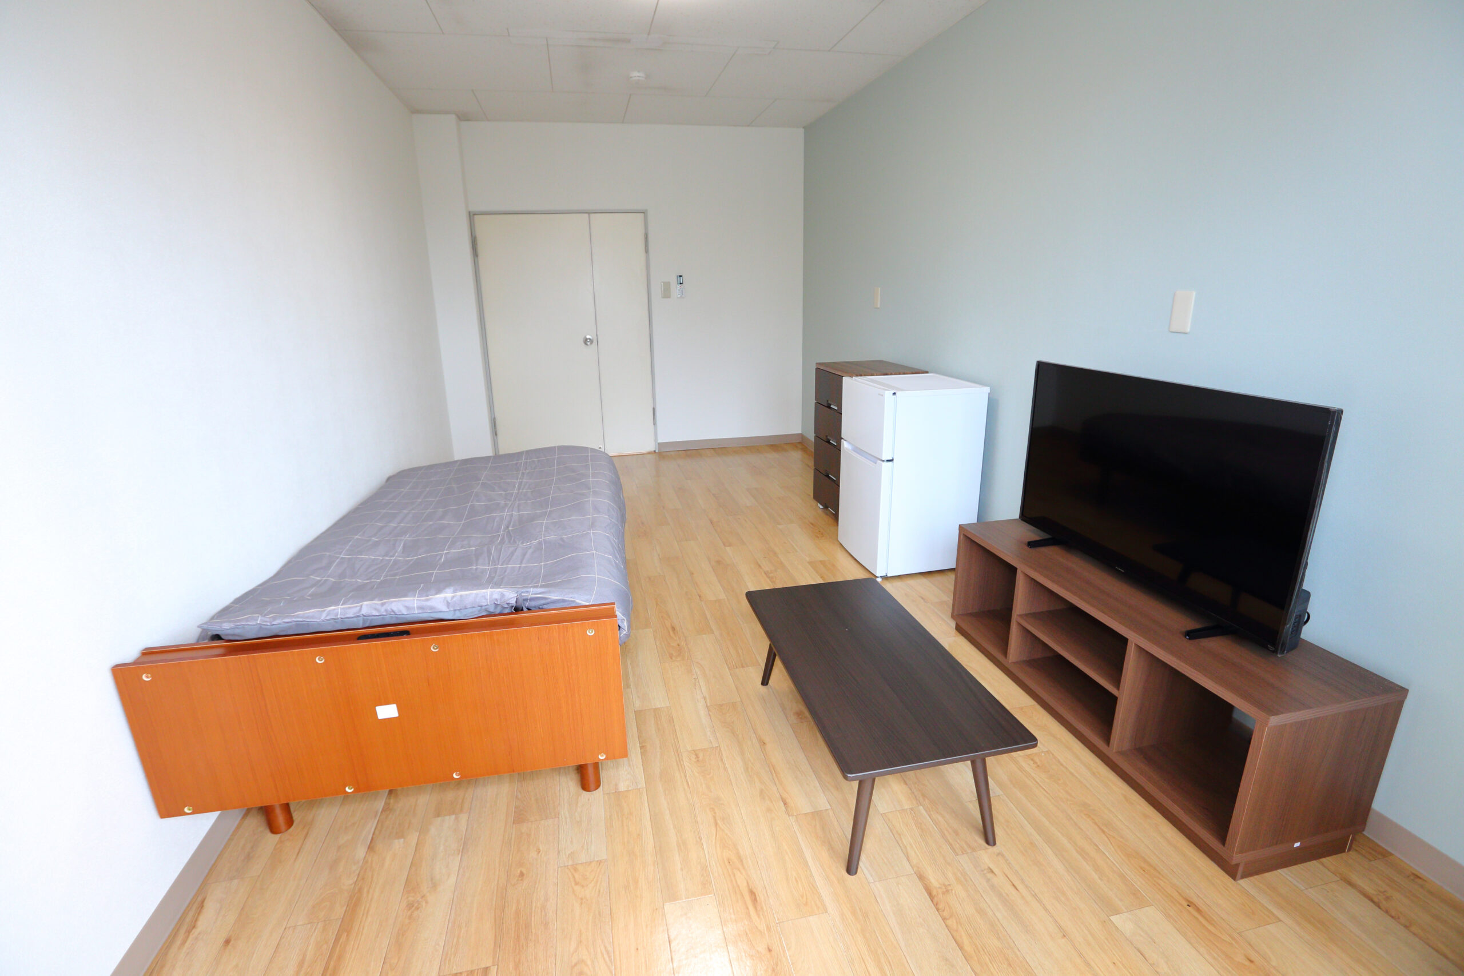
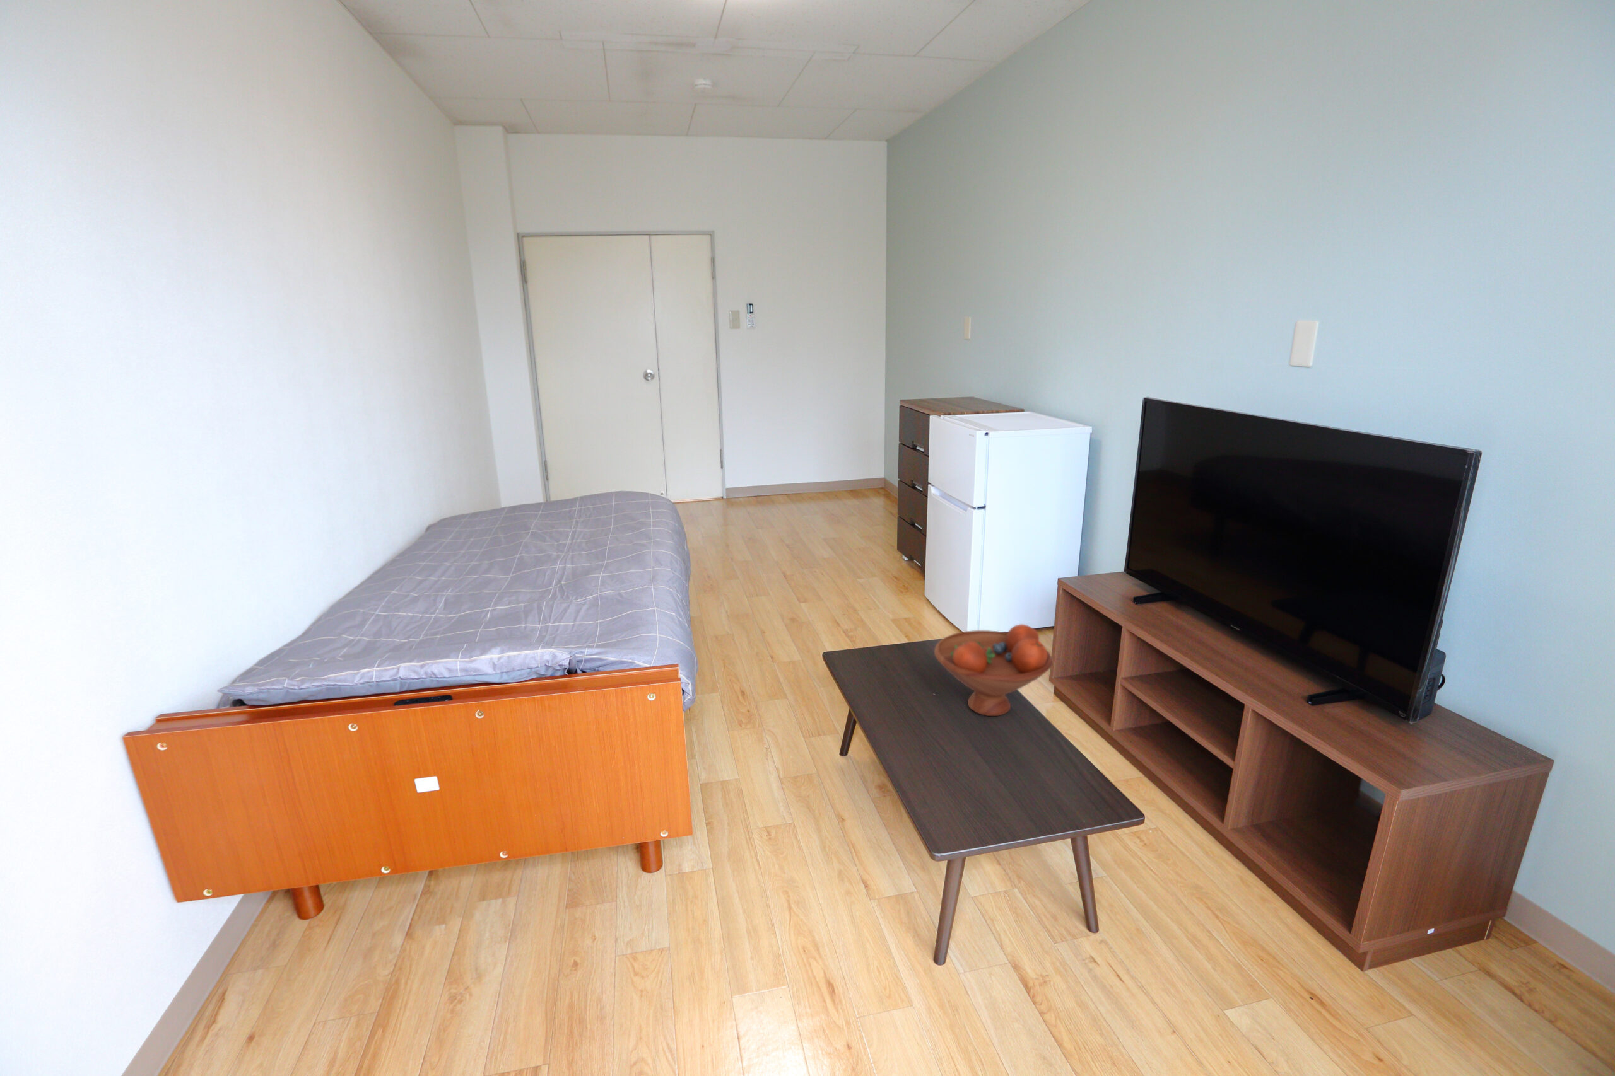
+ fruit bowl (991, 669)
